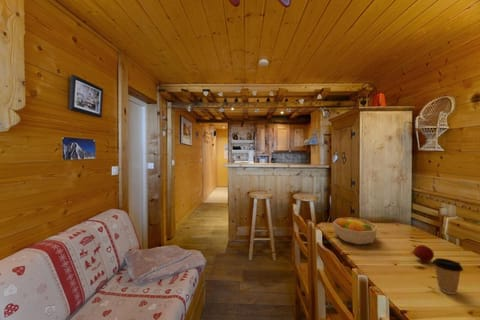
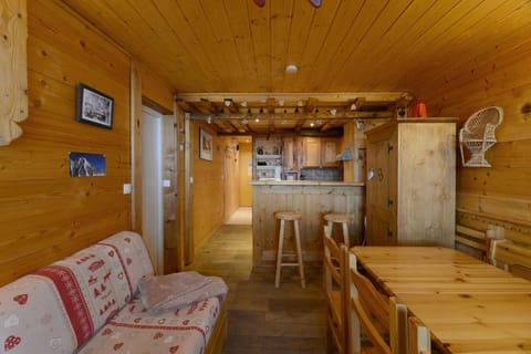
- fruit bowl (354, 227)
- apple (423, 253)
- coffee cup (447, 275)
